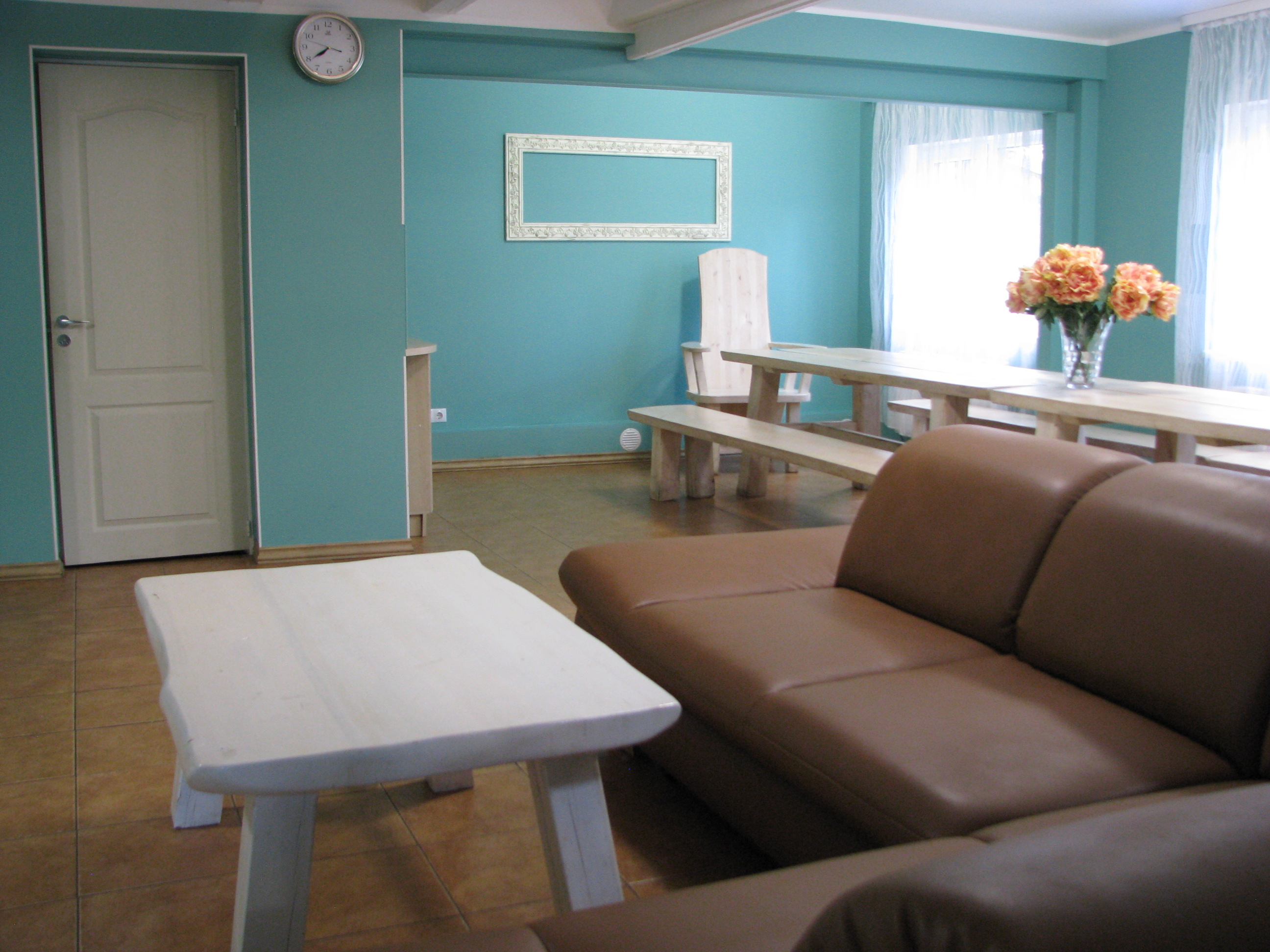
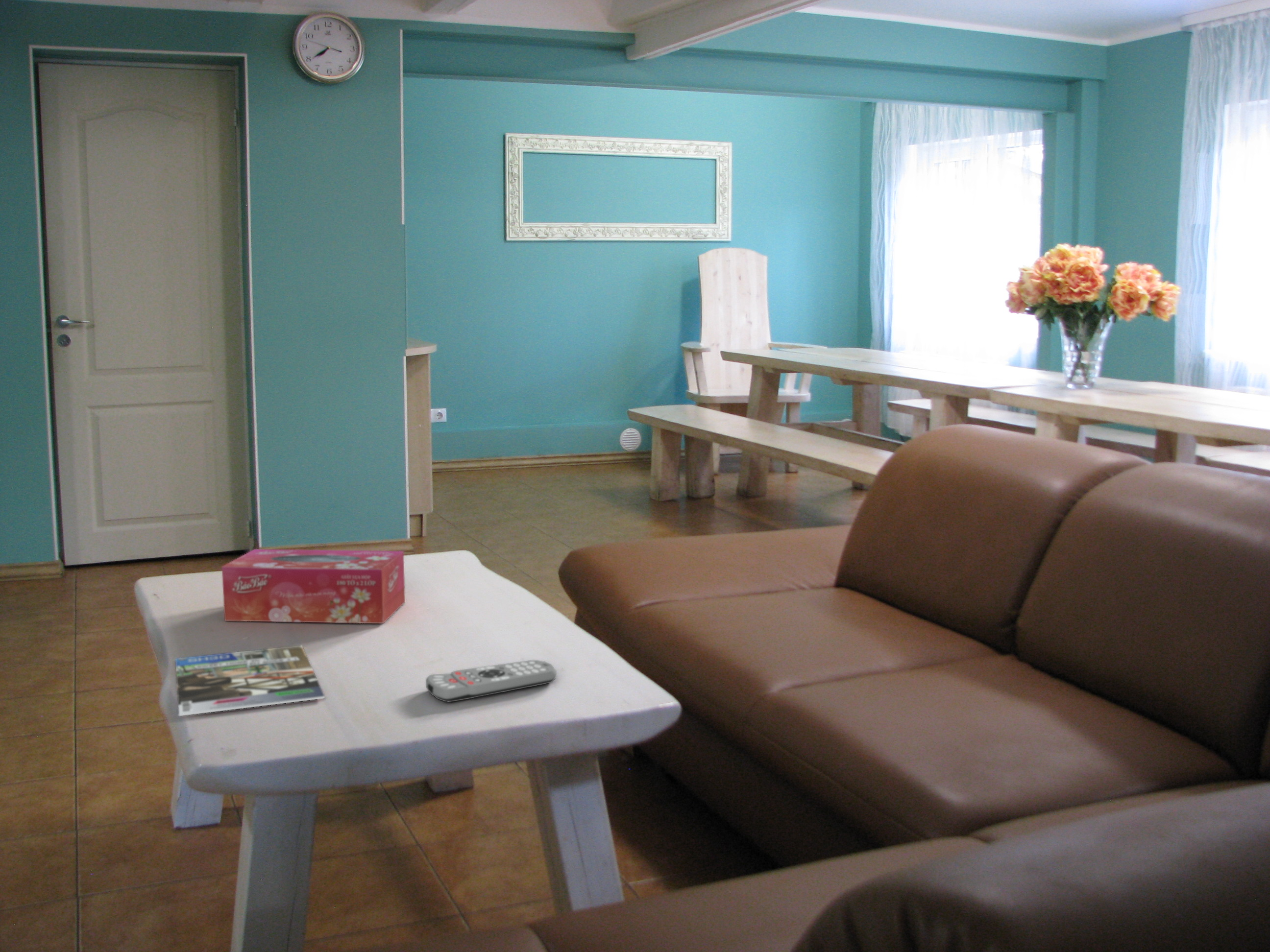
+ tissue box (317, 585)
+ magazine (246, 677)
+ remote control (493, 680)
